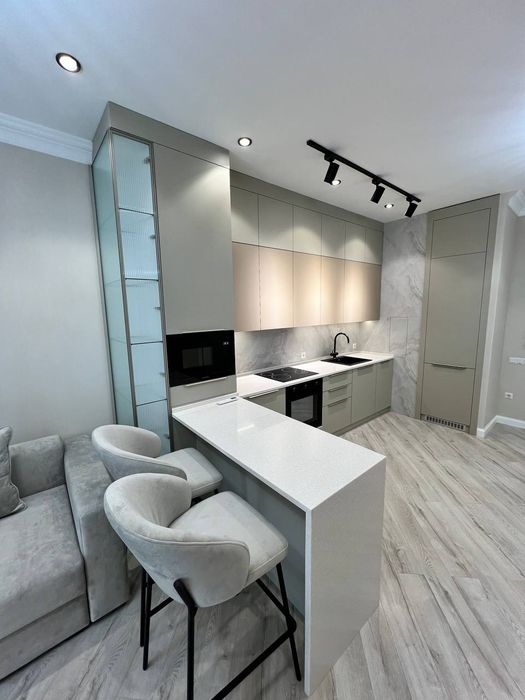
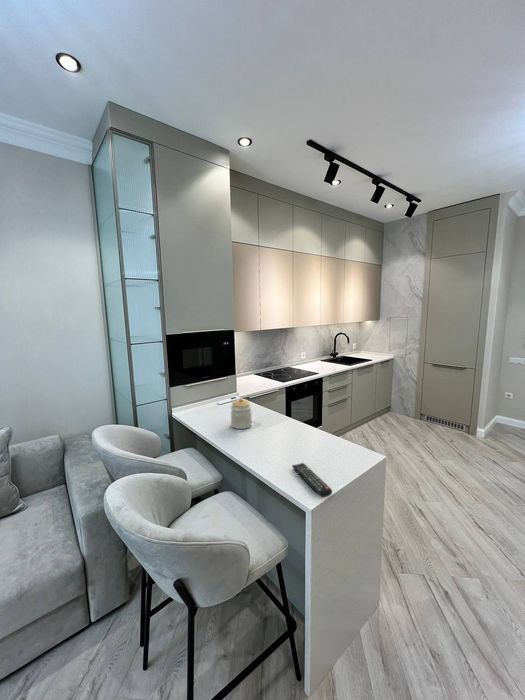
+ jar (241, 411)
+ remote control (310, 478)
